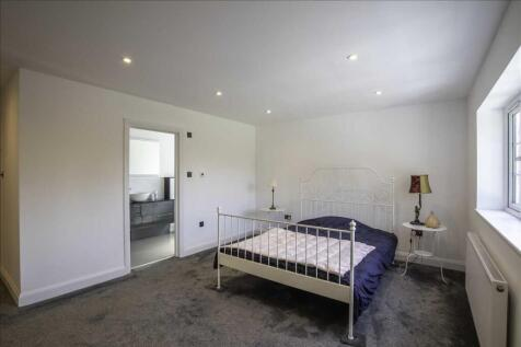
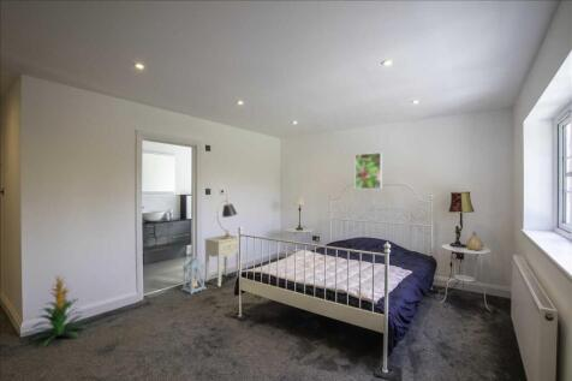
+ lamp (226, 215)
+ indoor plant (59, 304)
+ nightstand (225, 258)
+ lantern (192, 273)
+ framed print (368, 171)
